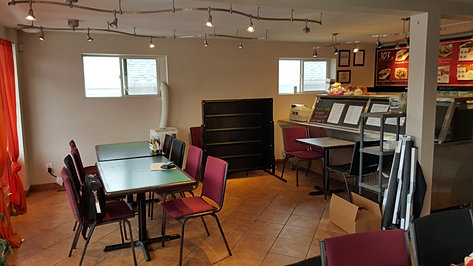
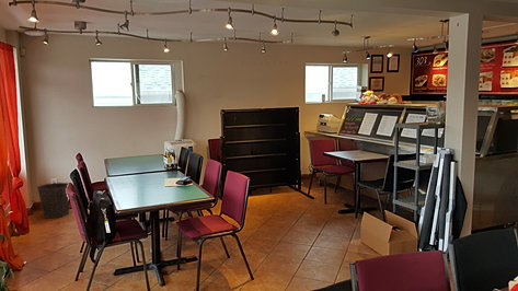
+ waste bin (55, 200)
